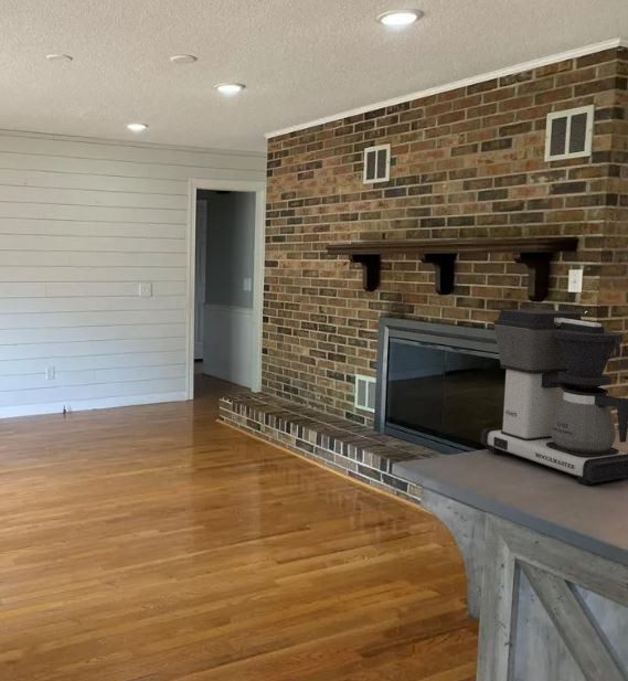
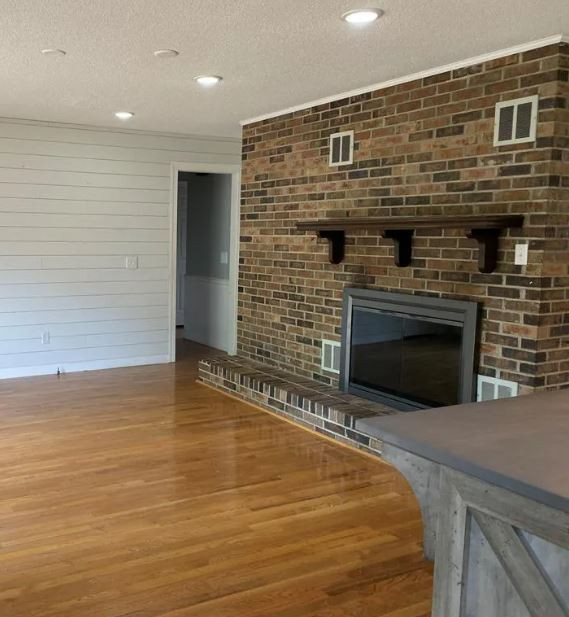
- coffee maker (563, 390)
